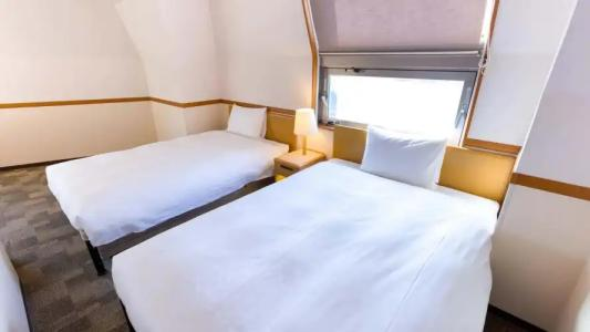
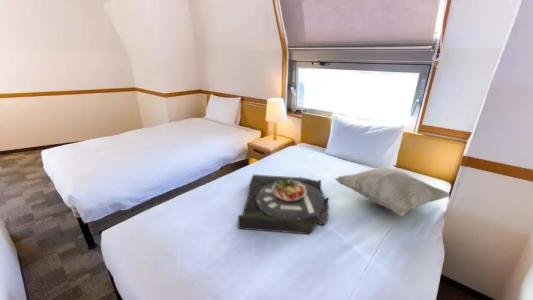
+ decorative pillow (389, 186)
+ serving tray (286, 193)
